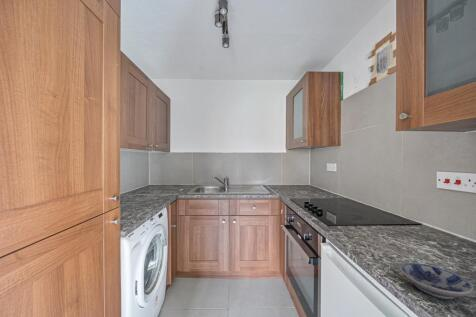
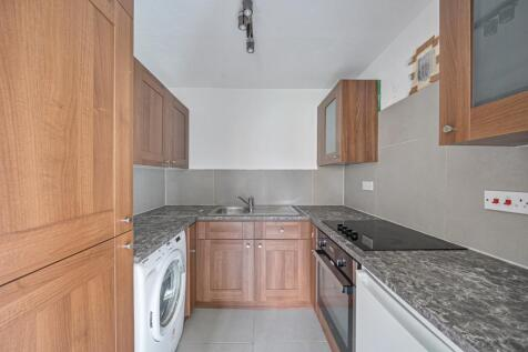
- bowl (433, 281)
